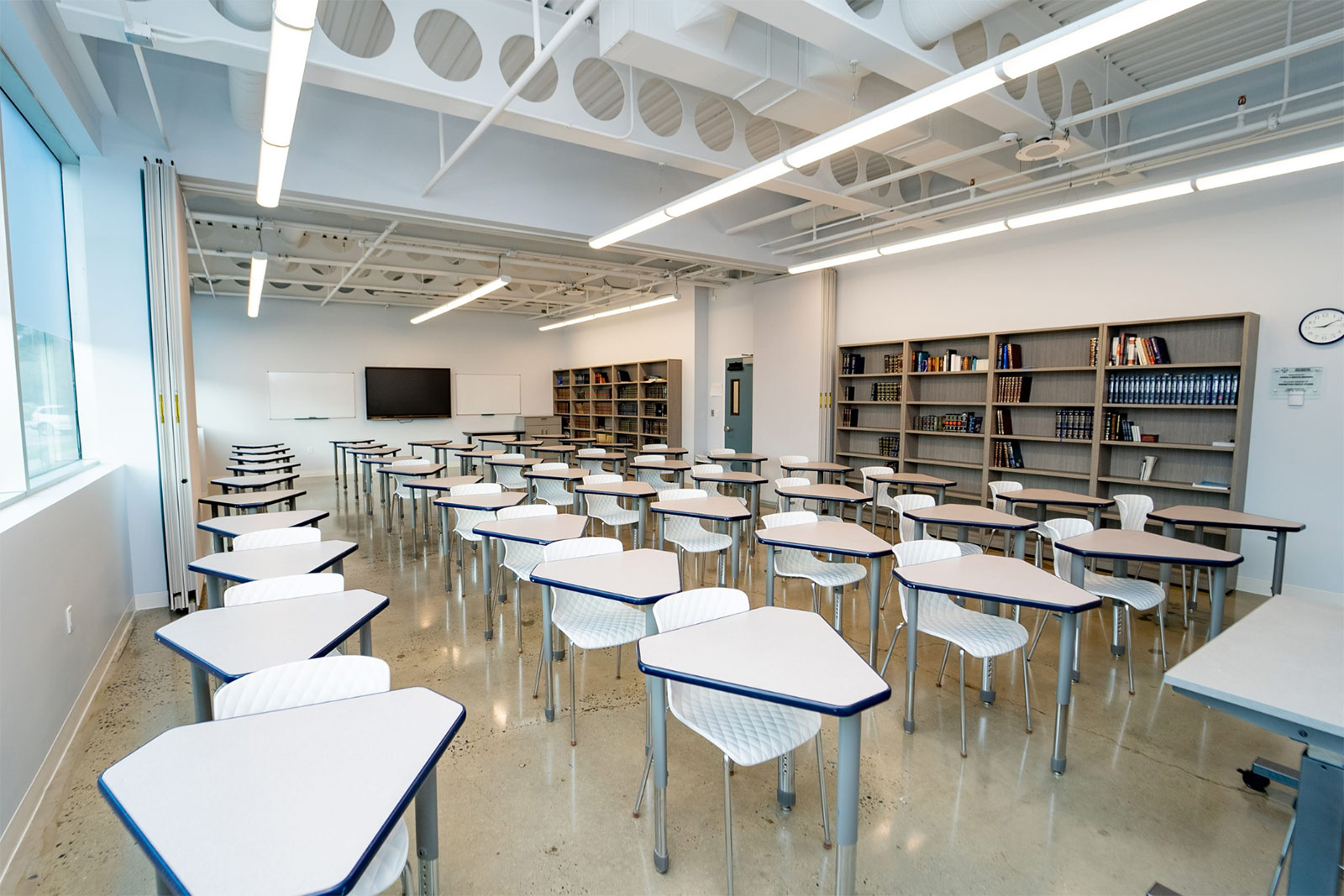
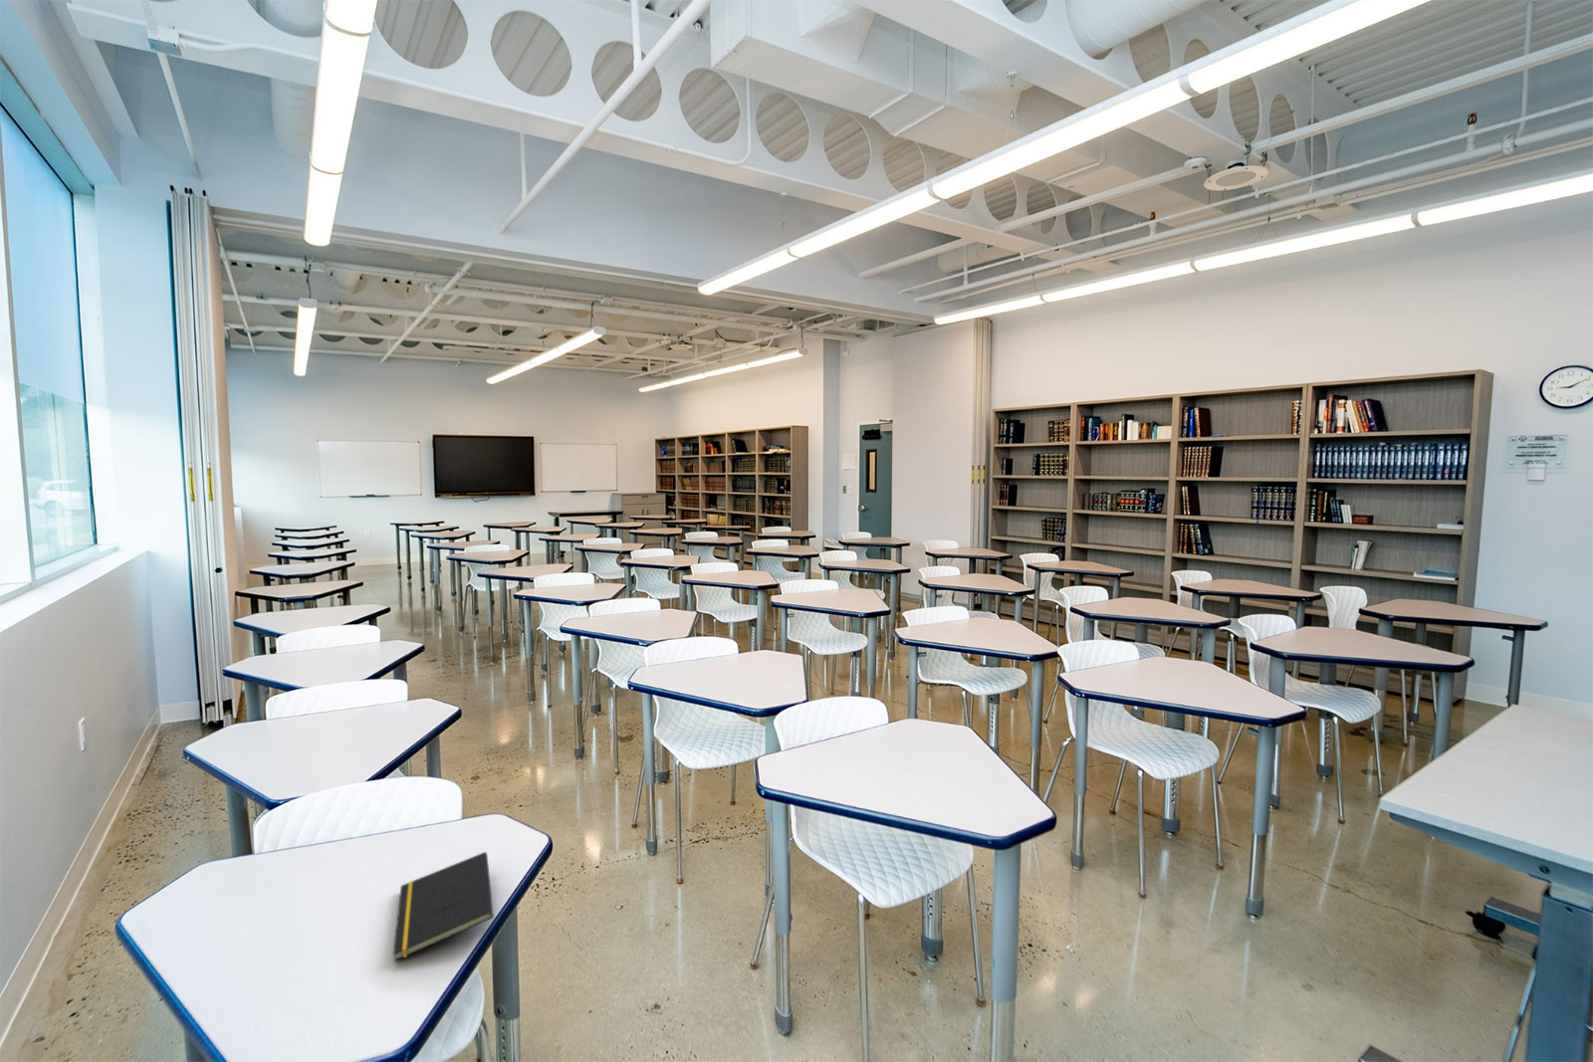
+ notepad (444, 901)
